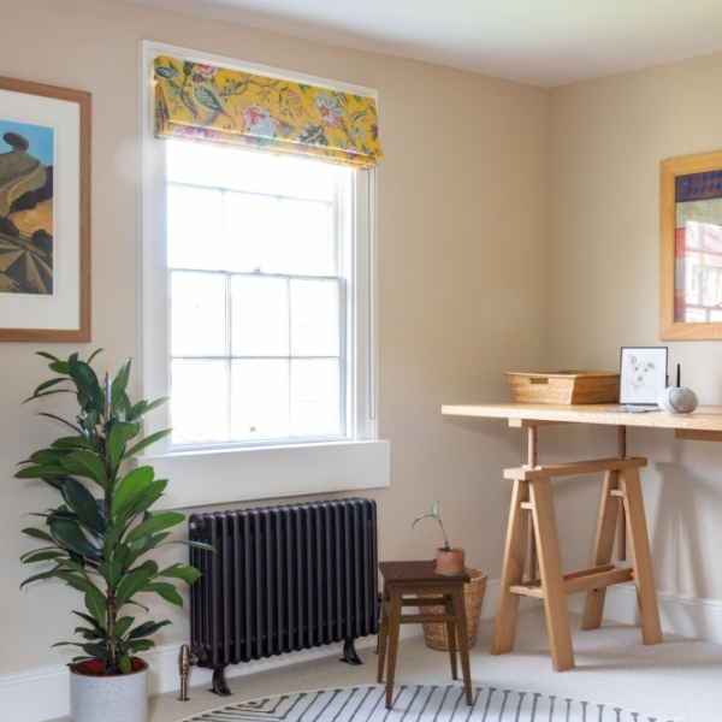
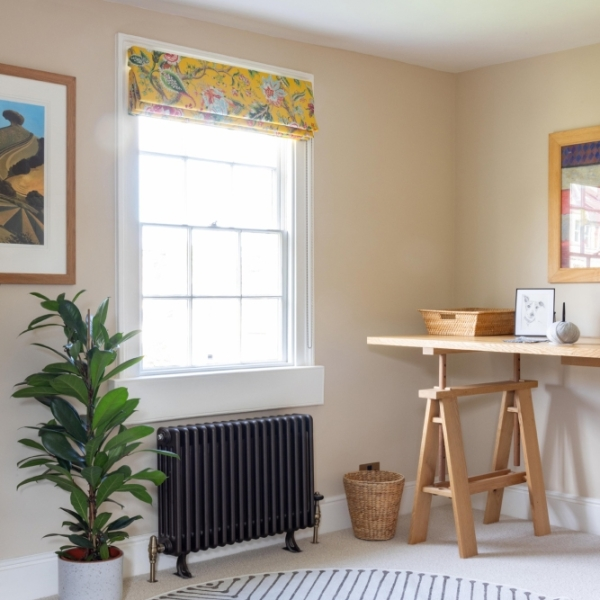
- stool (422, 622)
- potted plant (444, 535)
